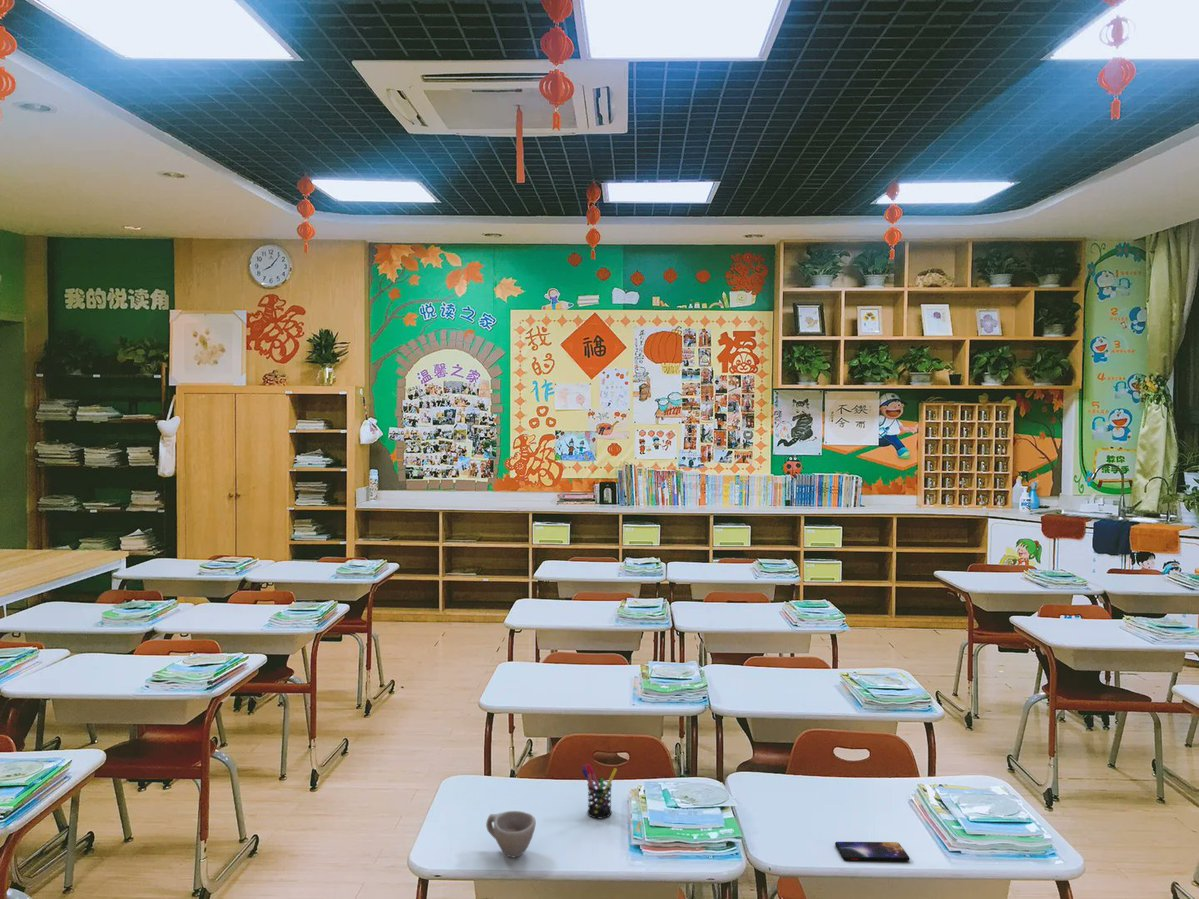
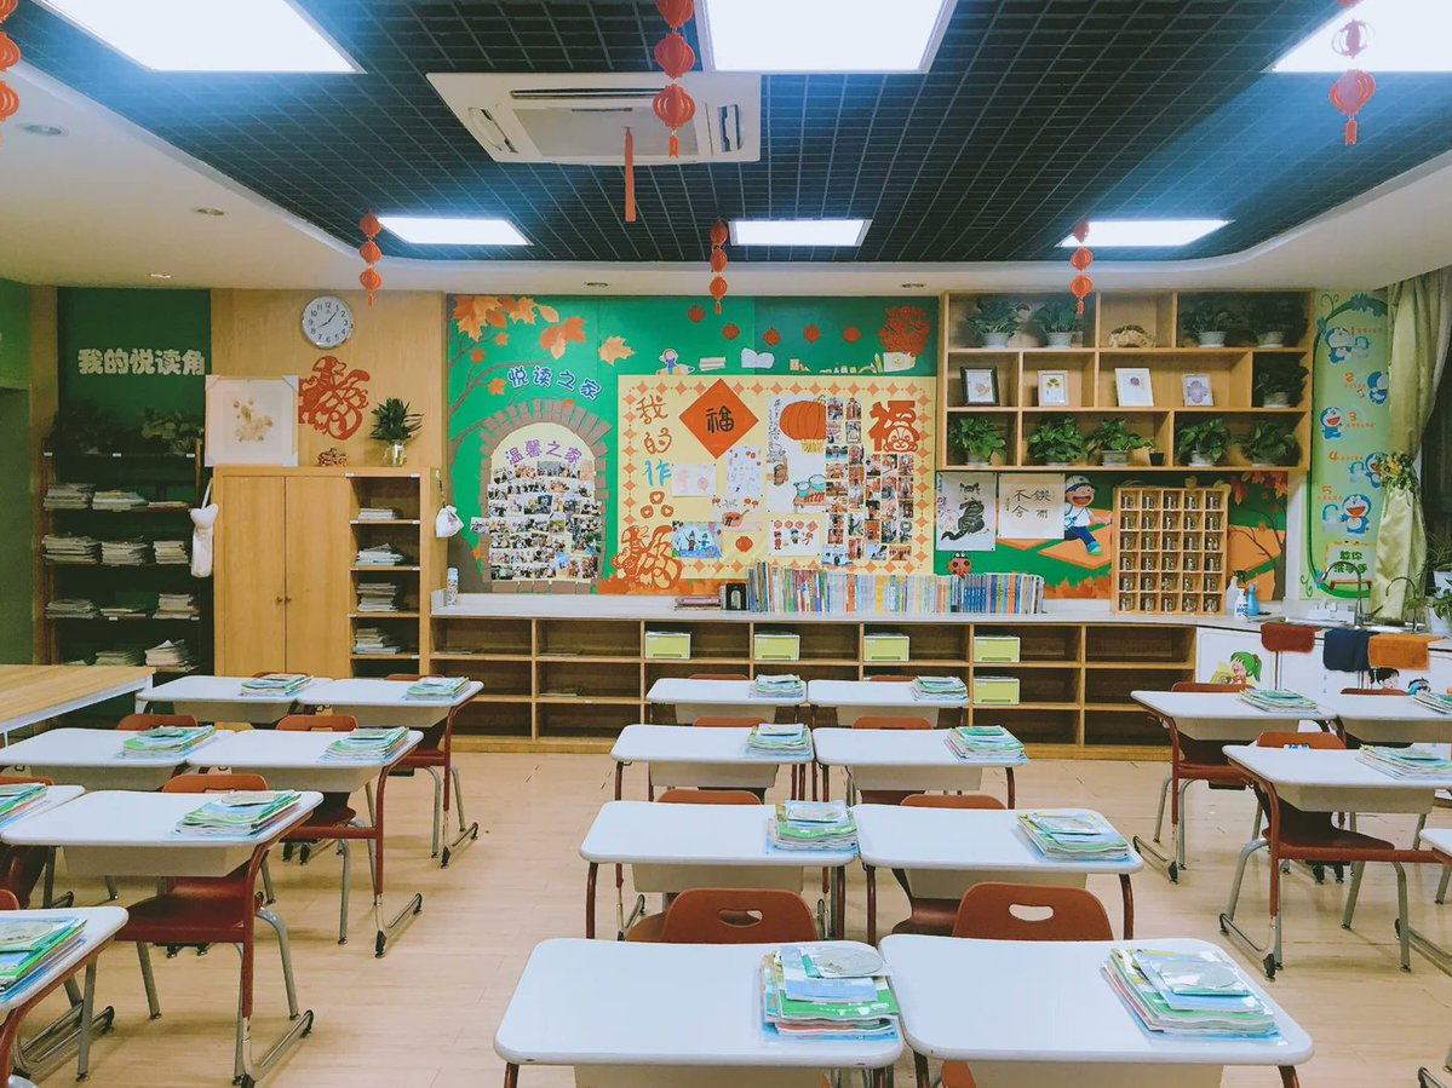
- cup (508, 835)
- smartphone (871, 850)
- pen holder (598, 789)
